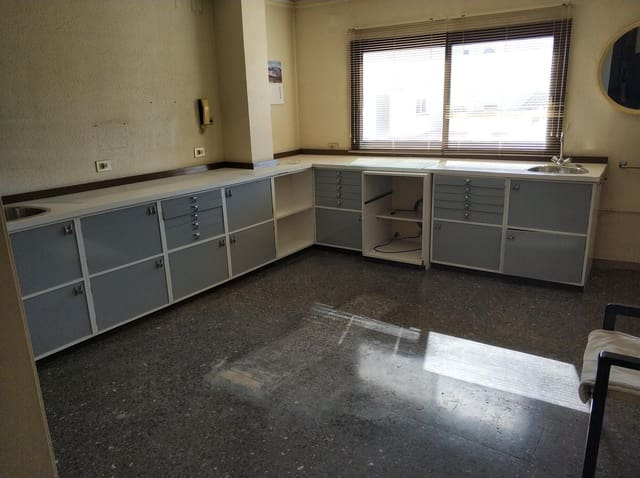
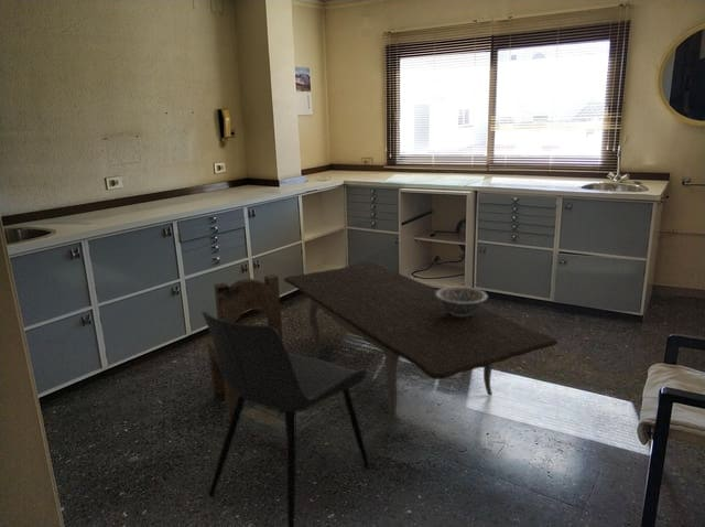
+ chair (234, 322)
+ decorative bowl (460, 302)
+ chair (285, 392)
+ dining table (395, 340)
